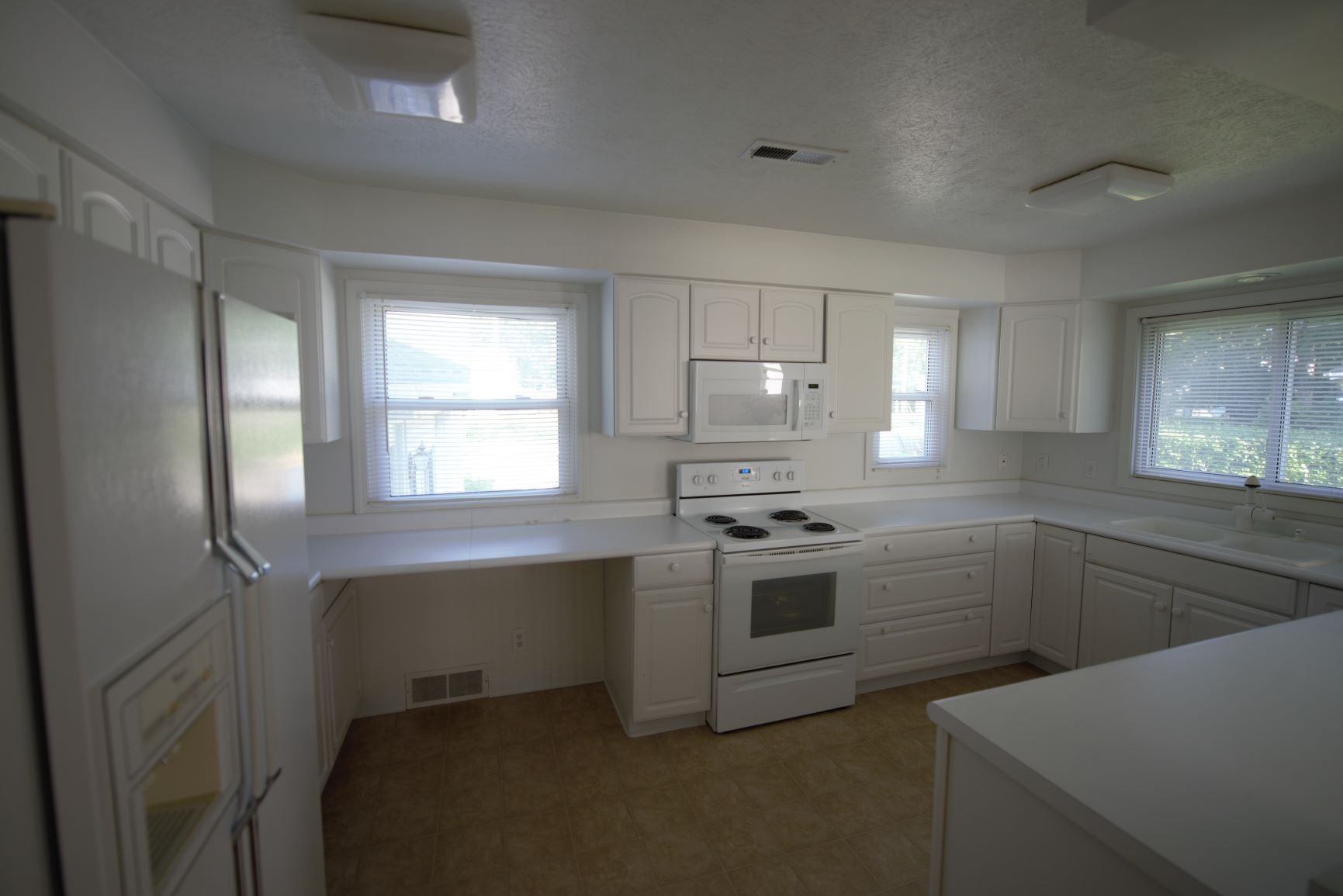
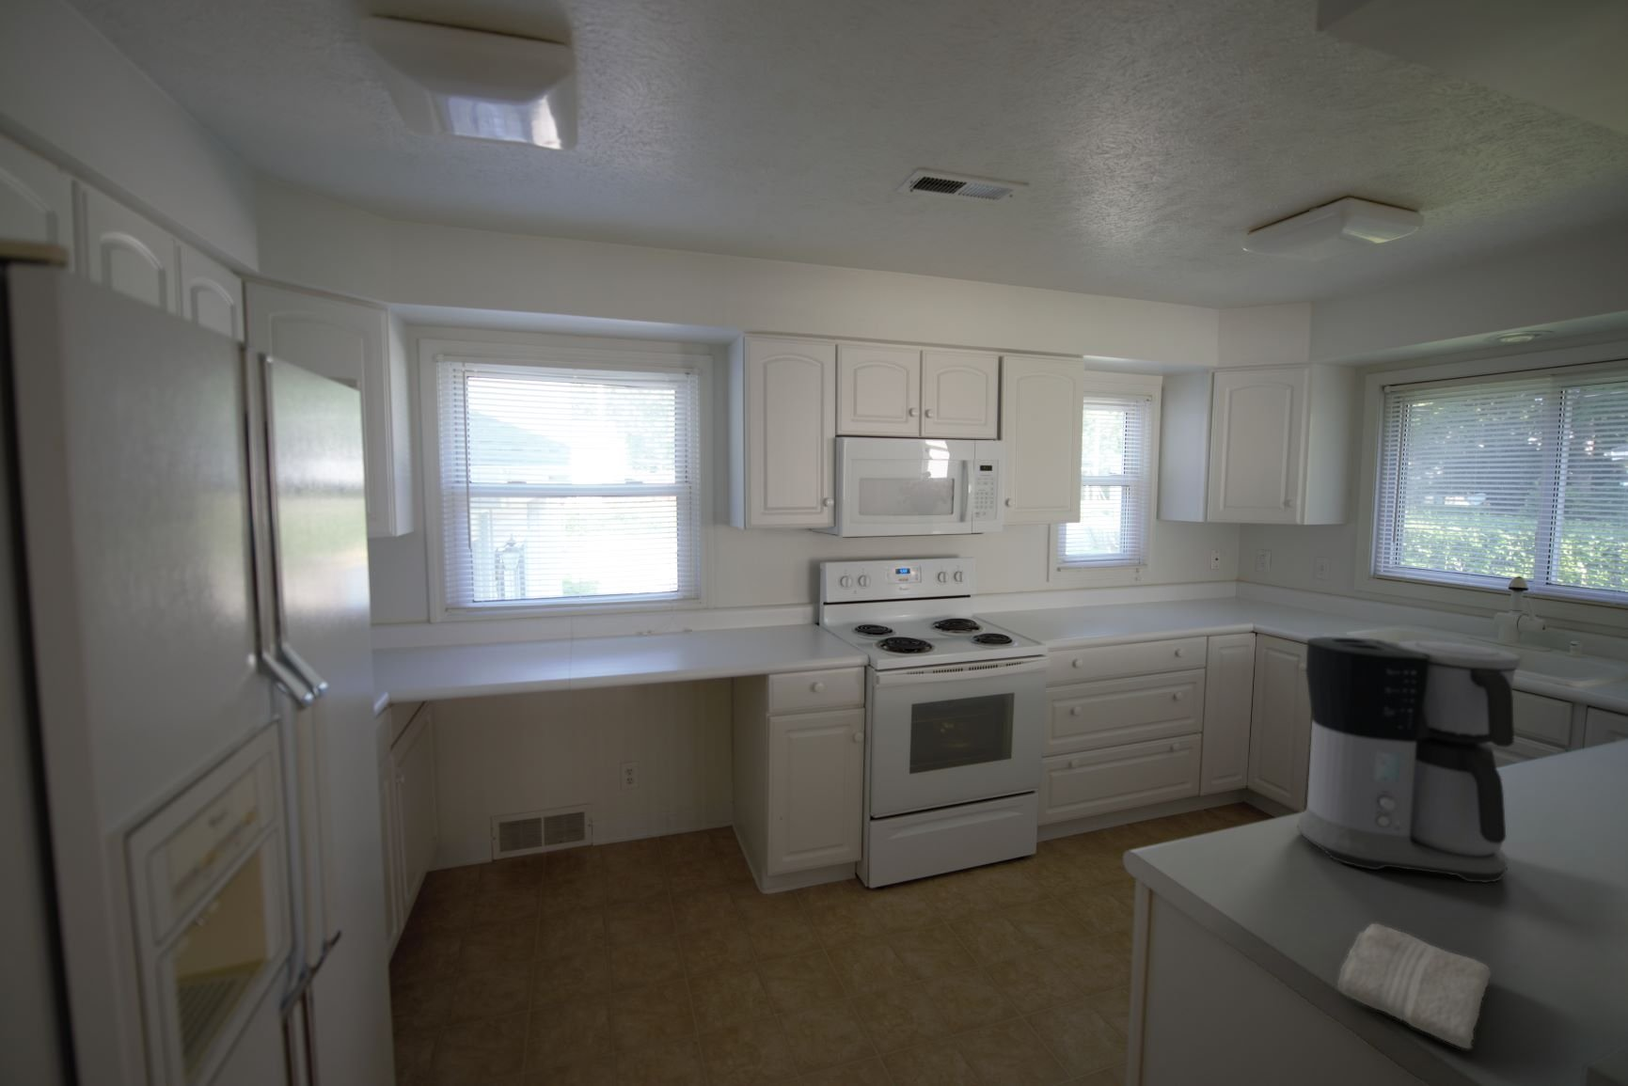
+ coffee maker (1410, 753)
+ washcloth (1415, 977)
